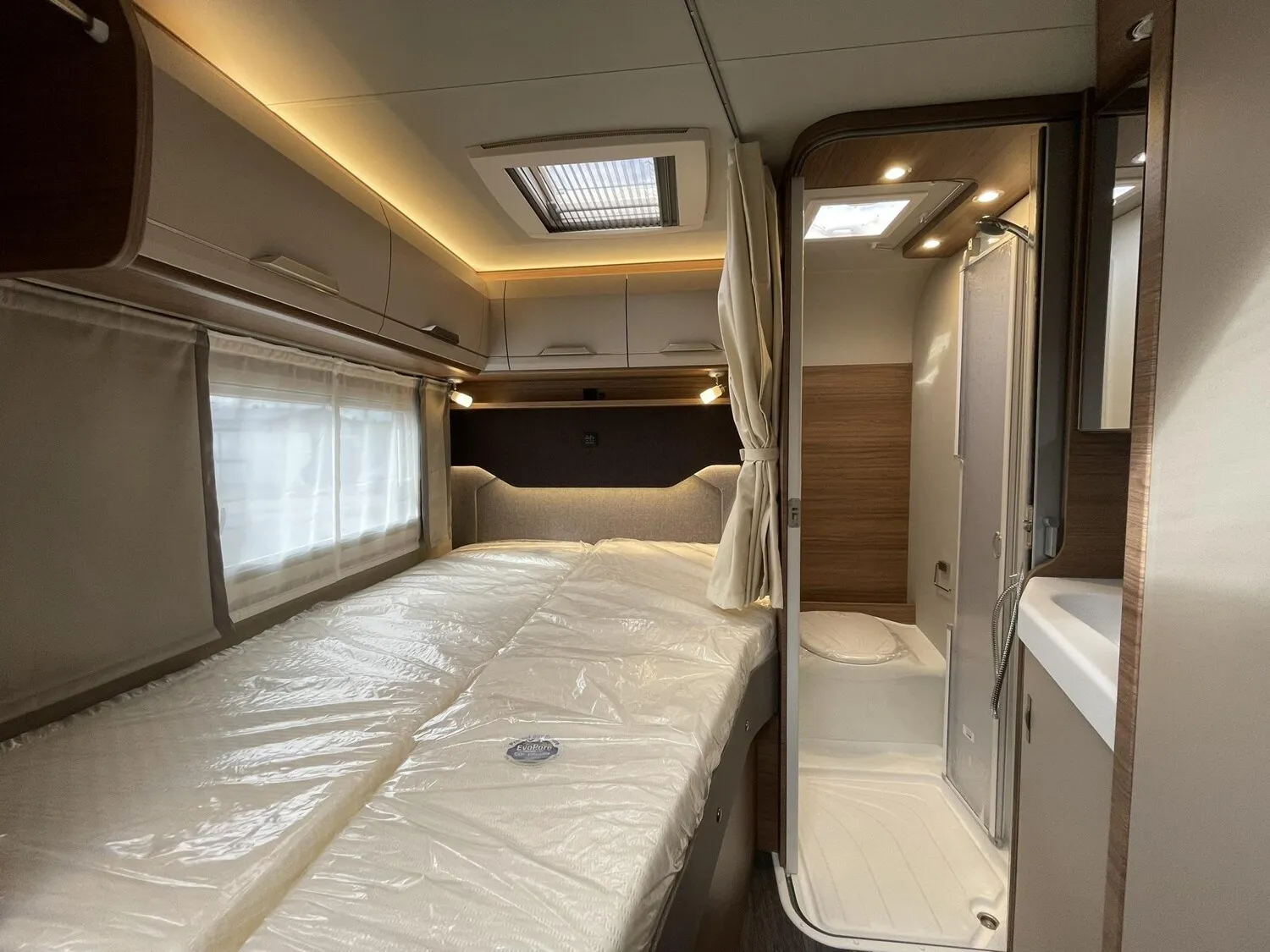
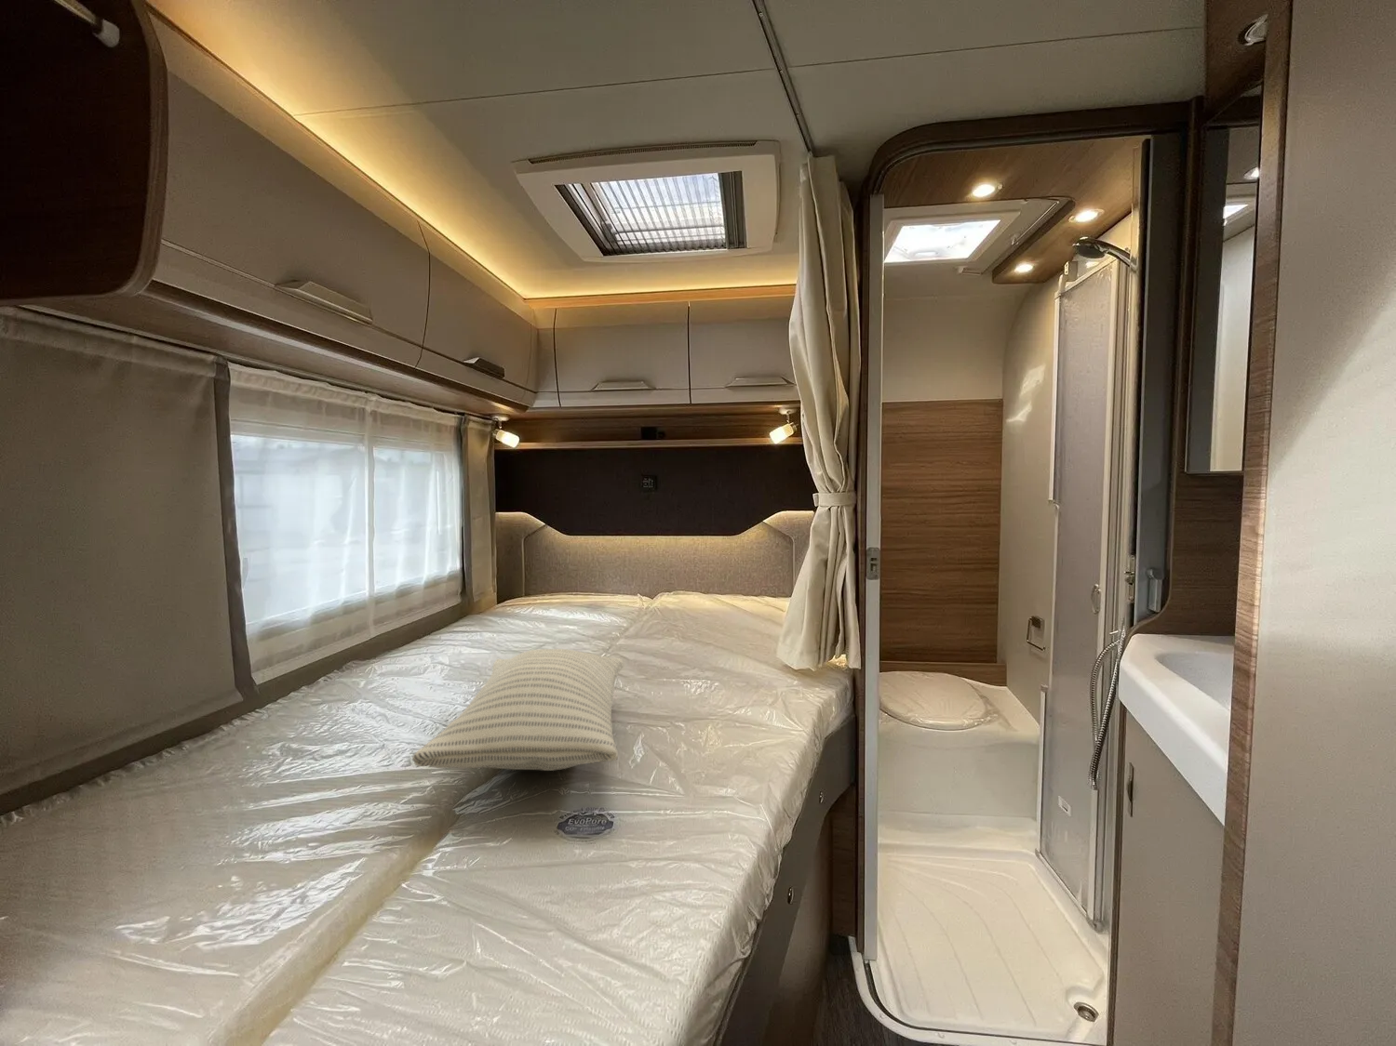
+ pillow (543, 704)
